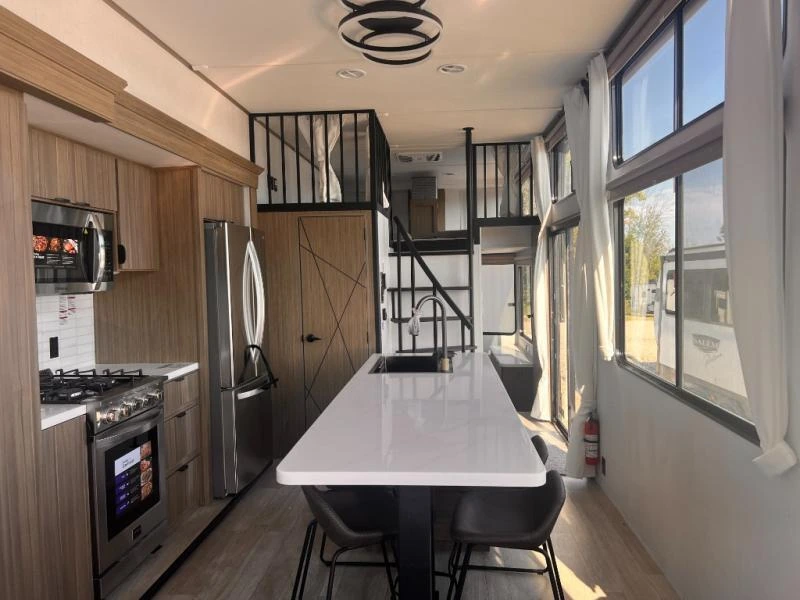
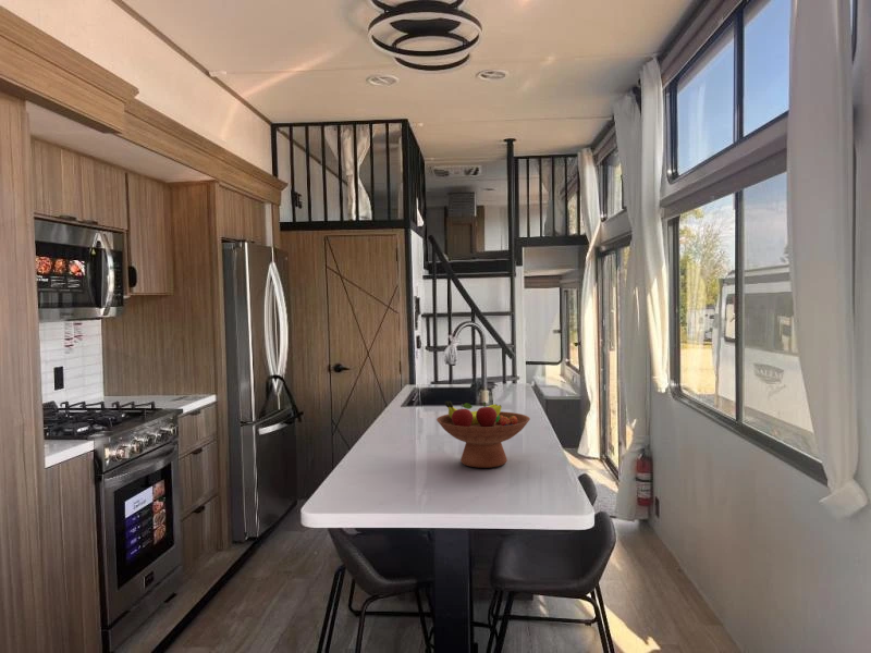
+ fruit bowl (482, 432)
